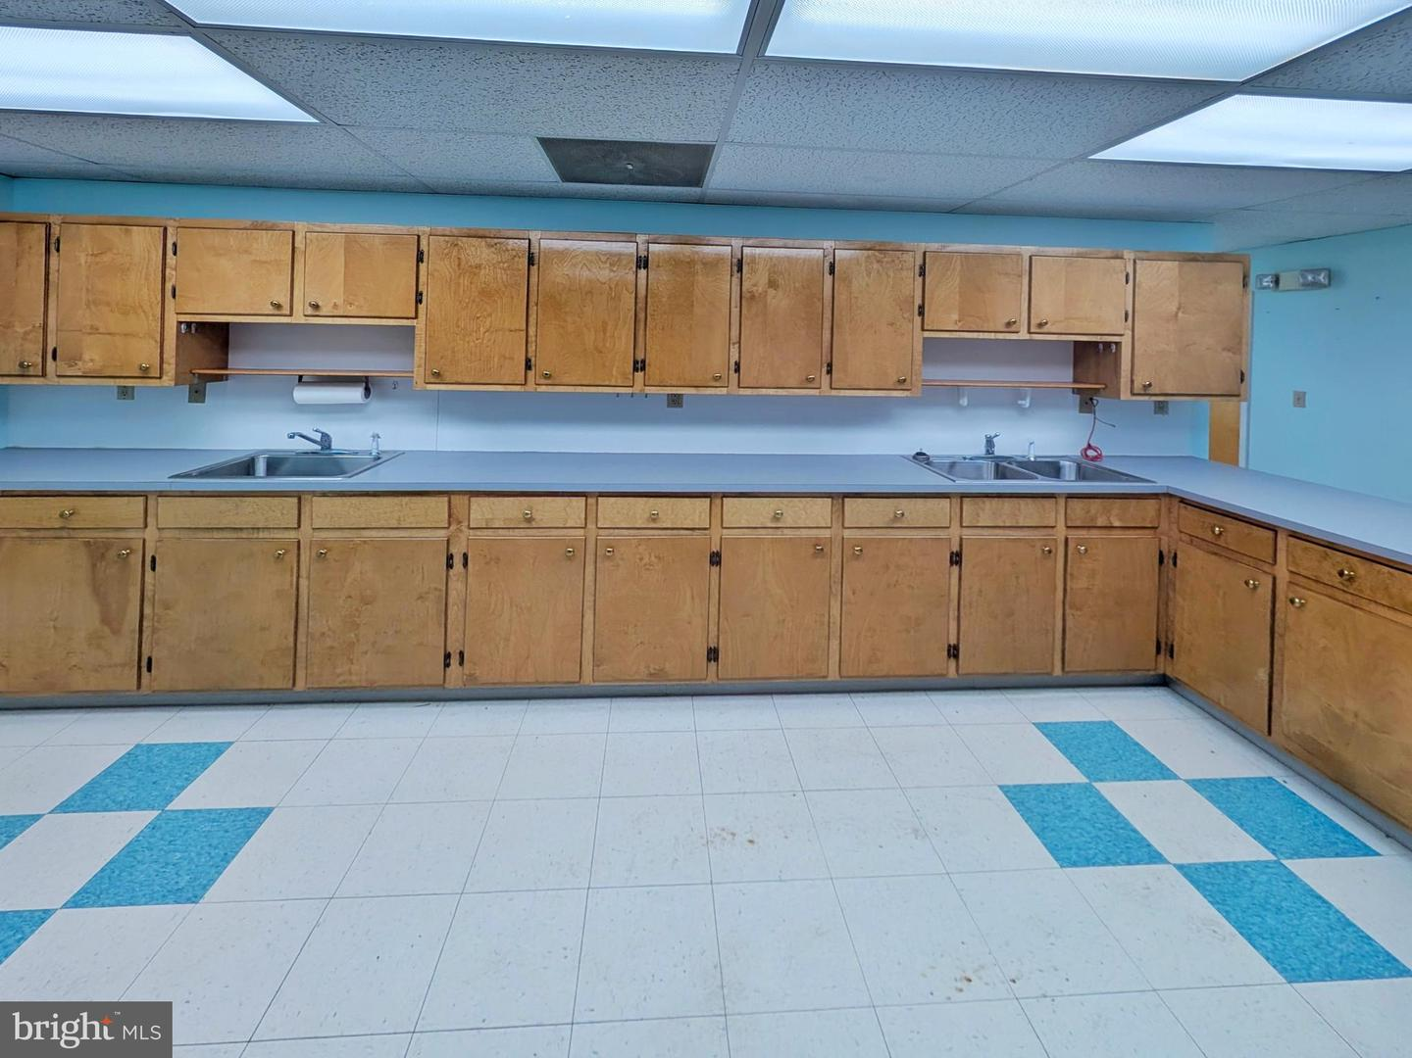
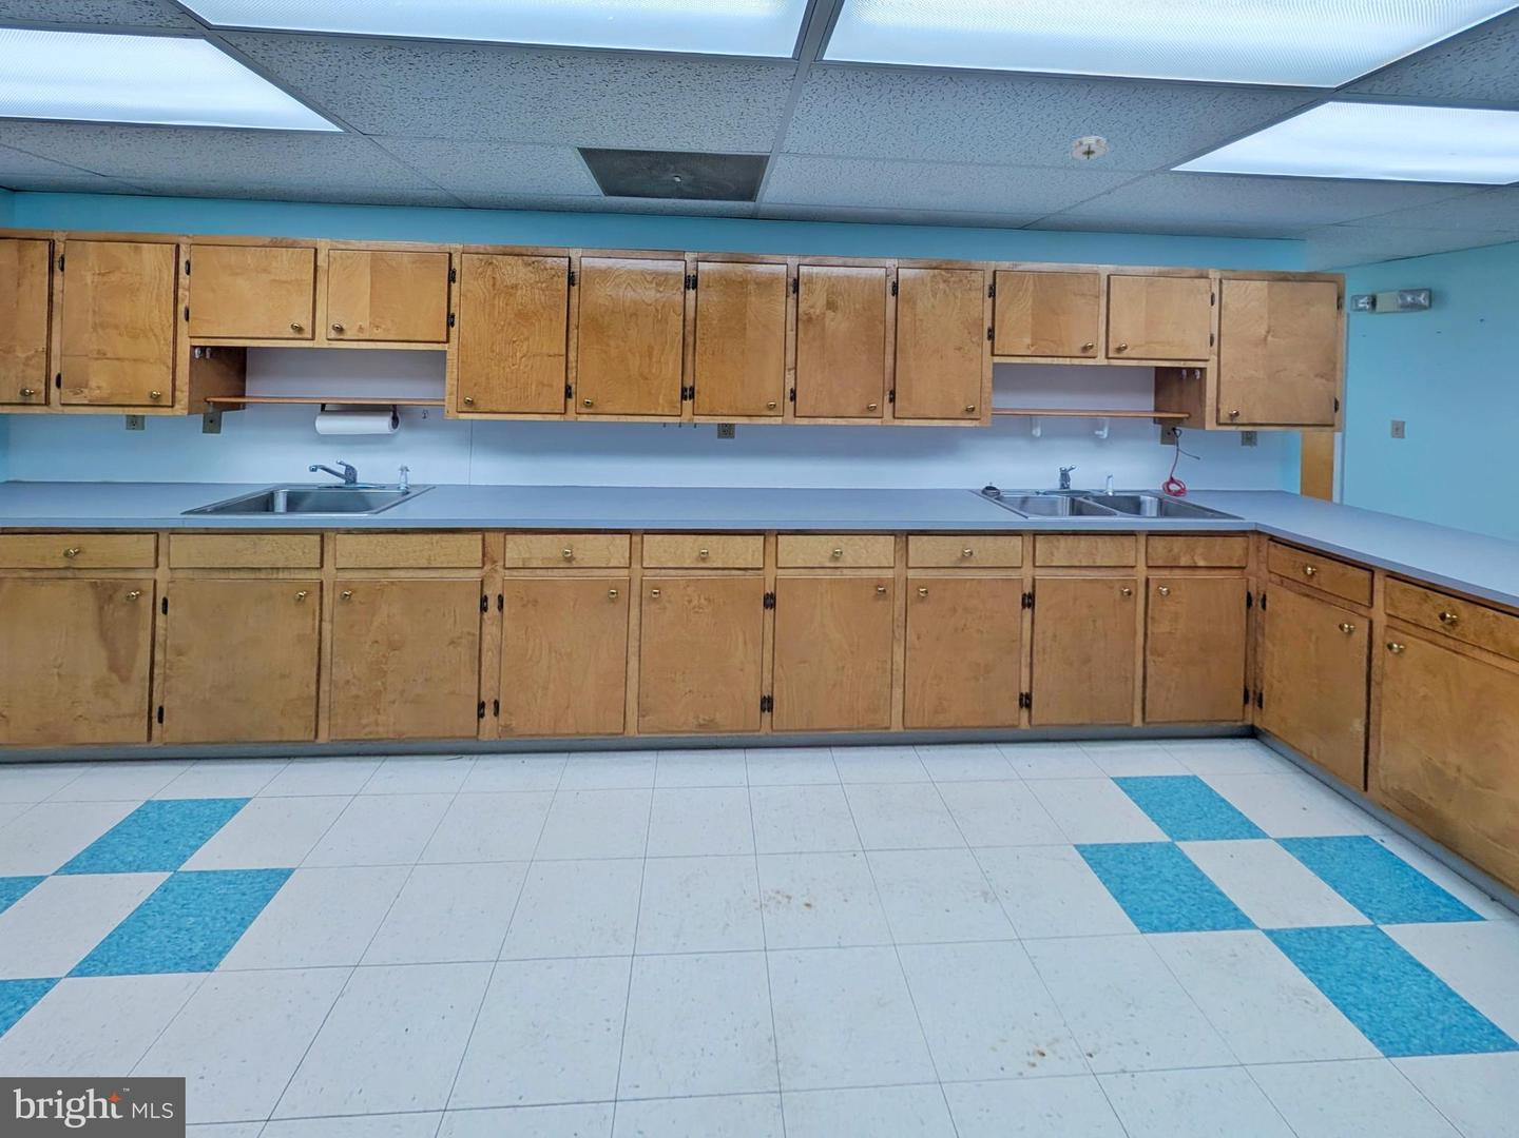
+ smoke detector (1086, 148)
